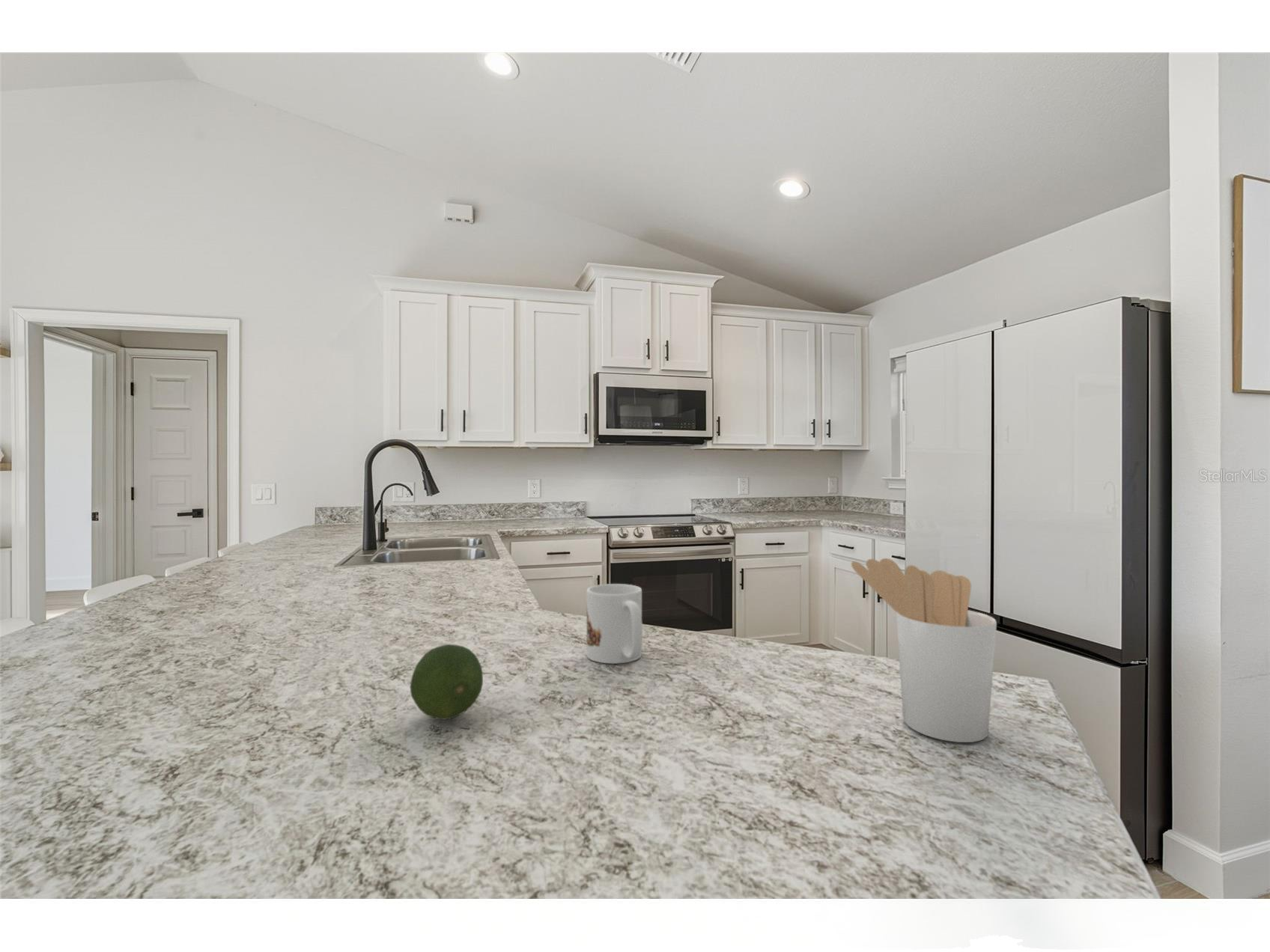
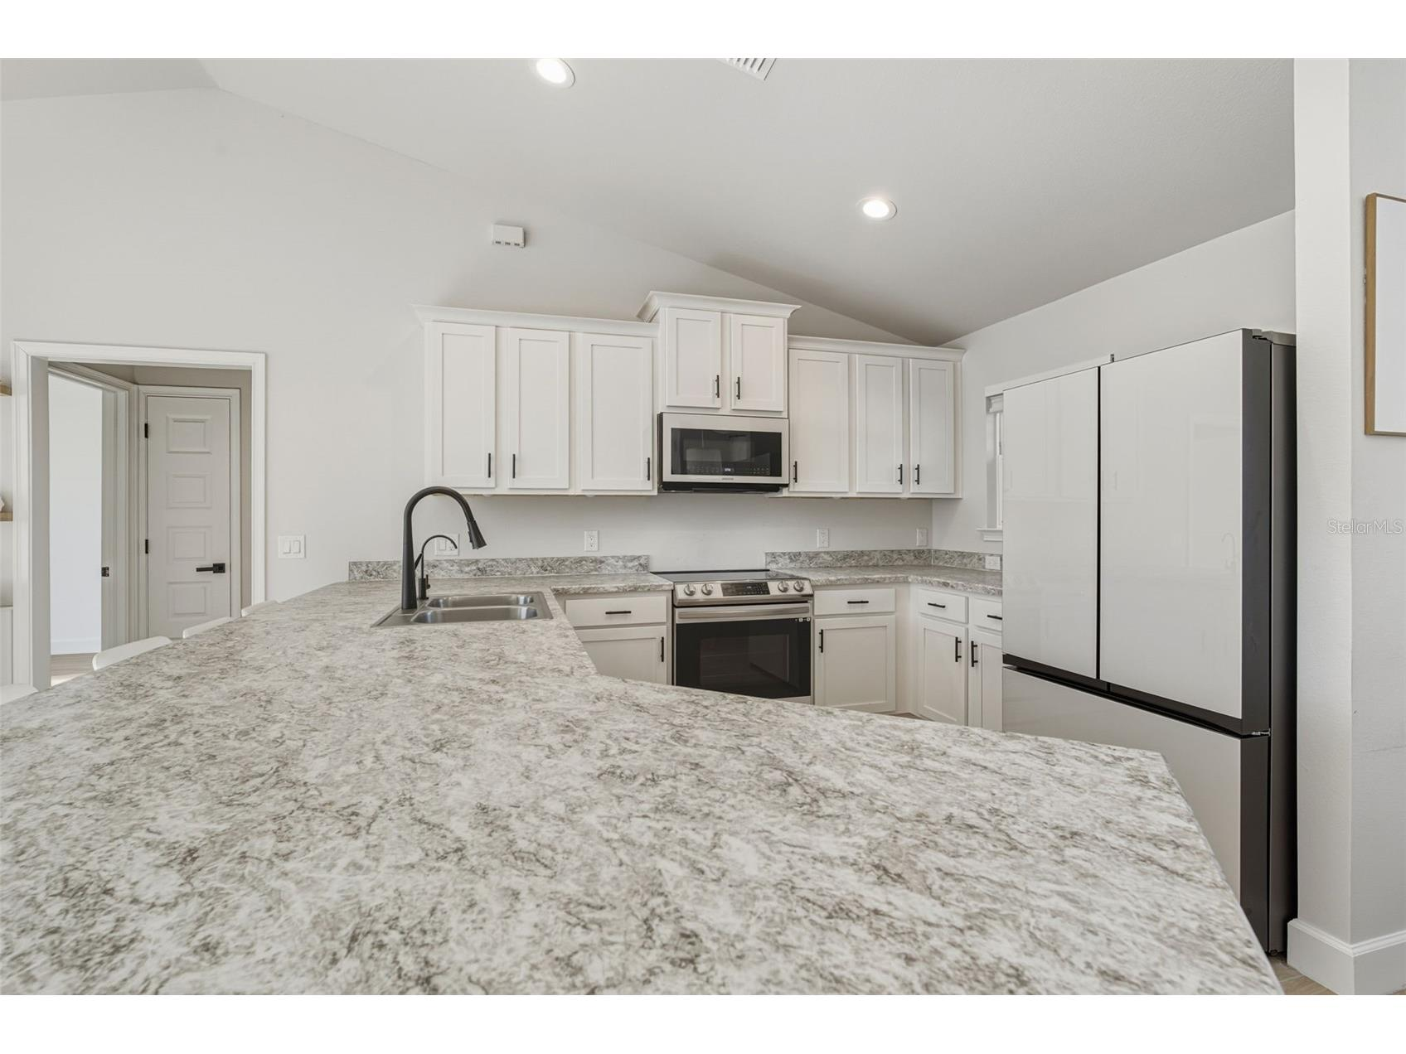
- fruit (447, 681)
- utensil holder (920, 638)
- mug (619, 624)
